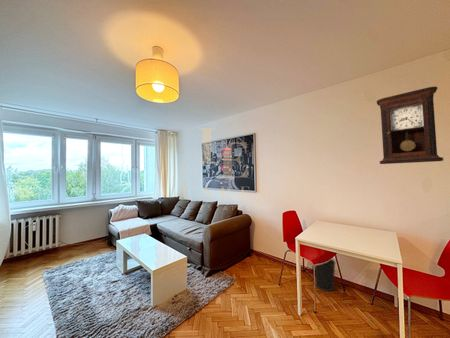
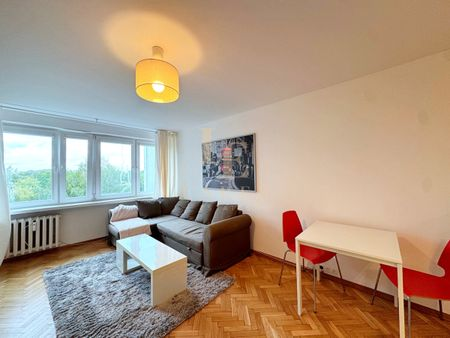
- wastebasket (323, 273)
- pendulum clock (406, 128)
